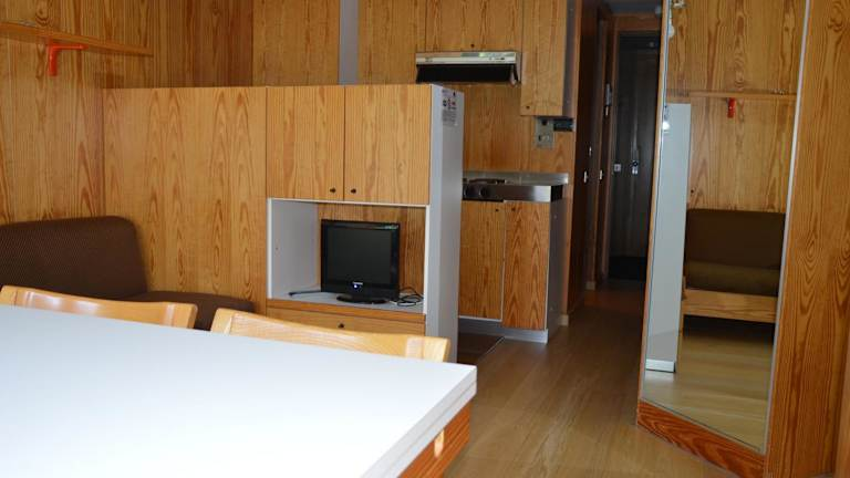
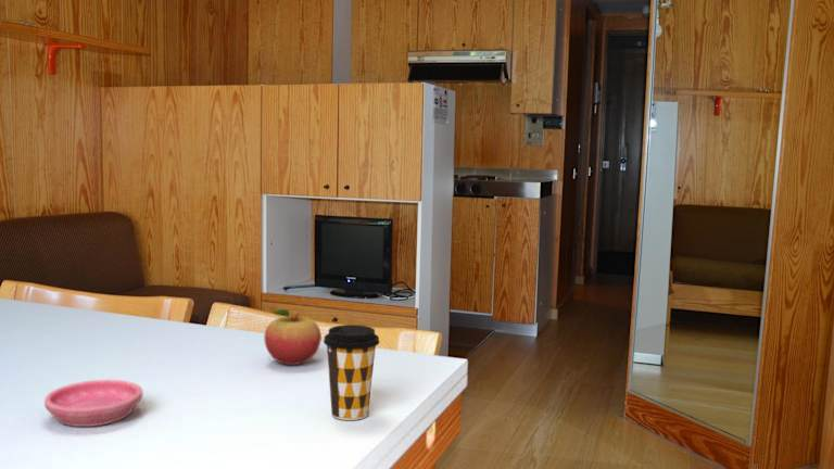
+ fruit (292, 333)
+ saucer (94, 403)
+ coffee cup (351, 371)
